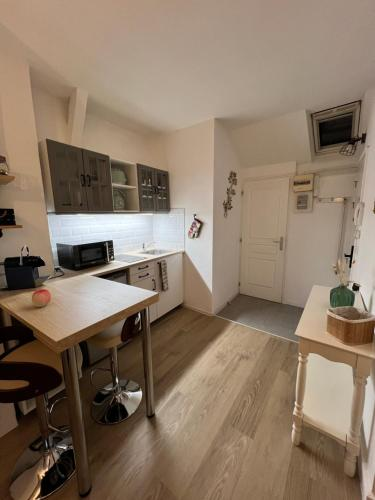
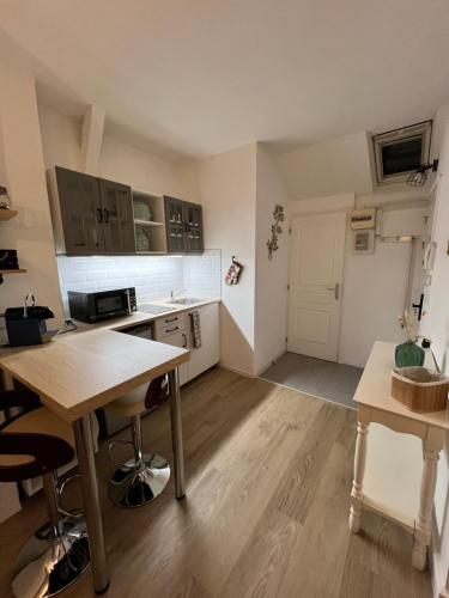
- apple (41, 298)
